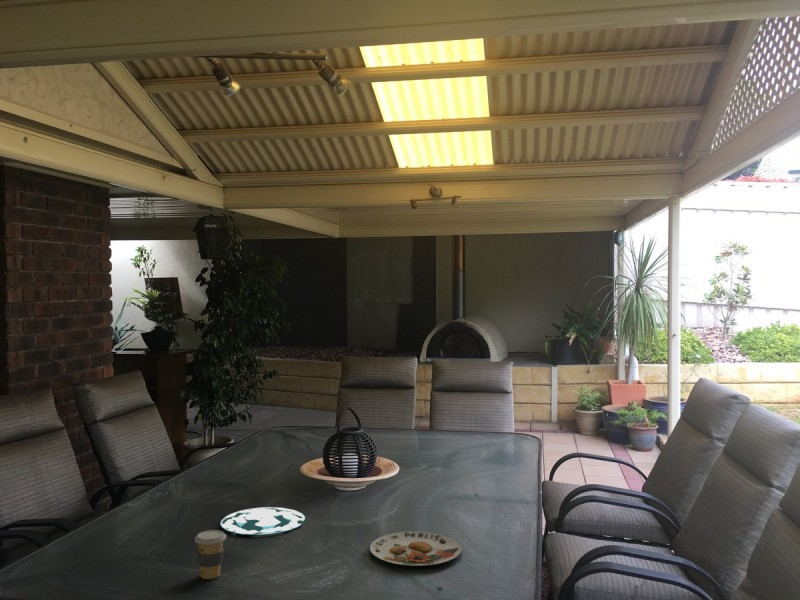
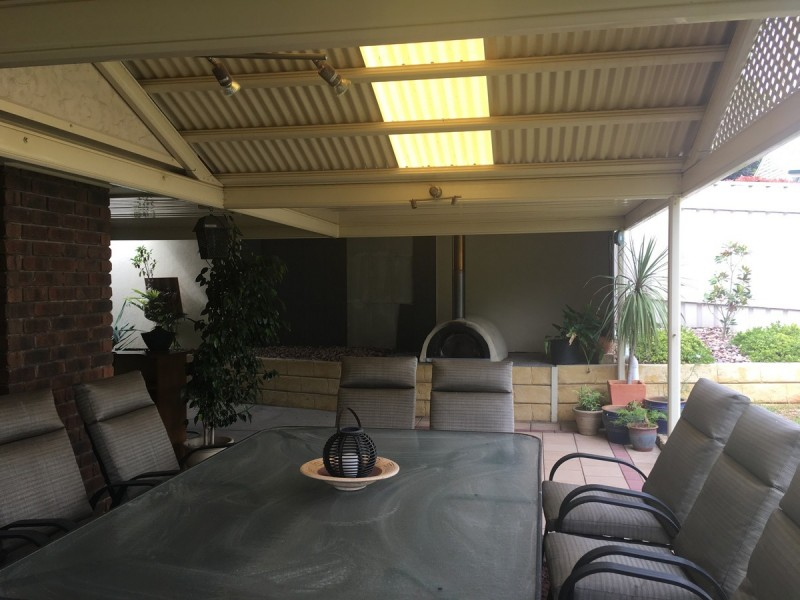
- coffee cup (210, 554)
- plate (263, 516)
- plate (415, 549)
